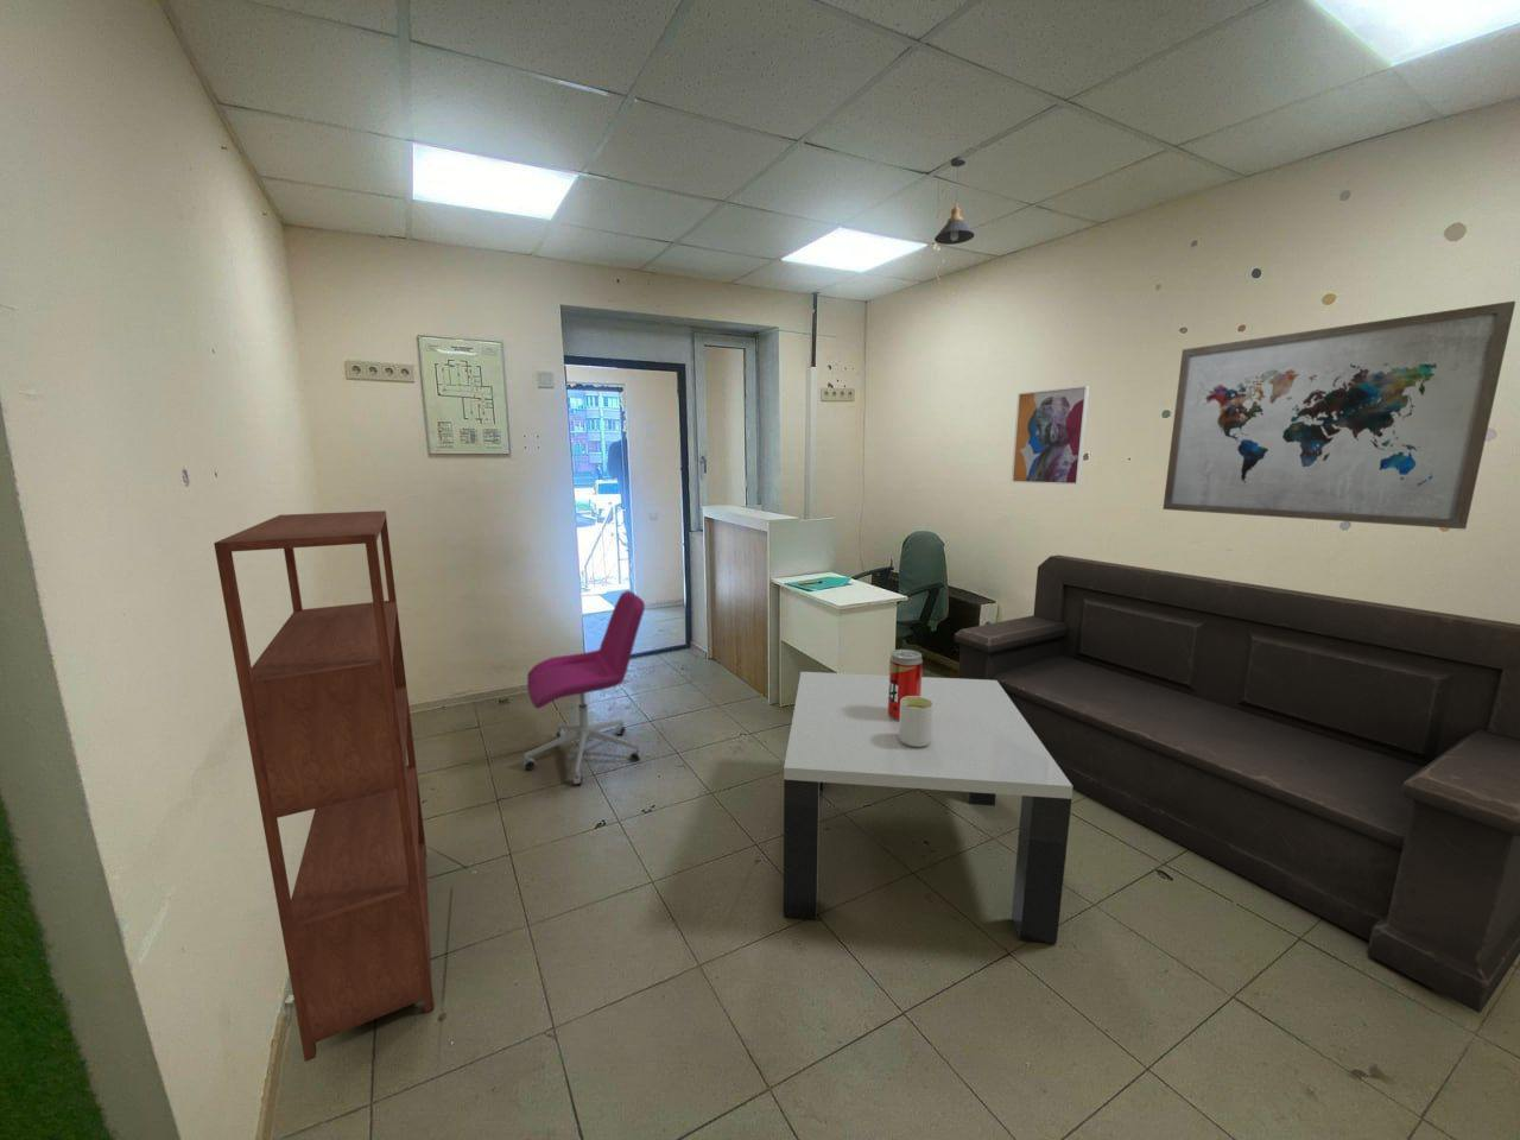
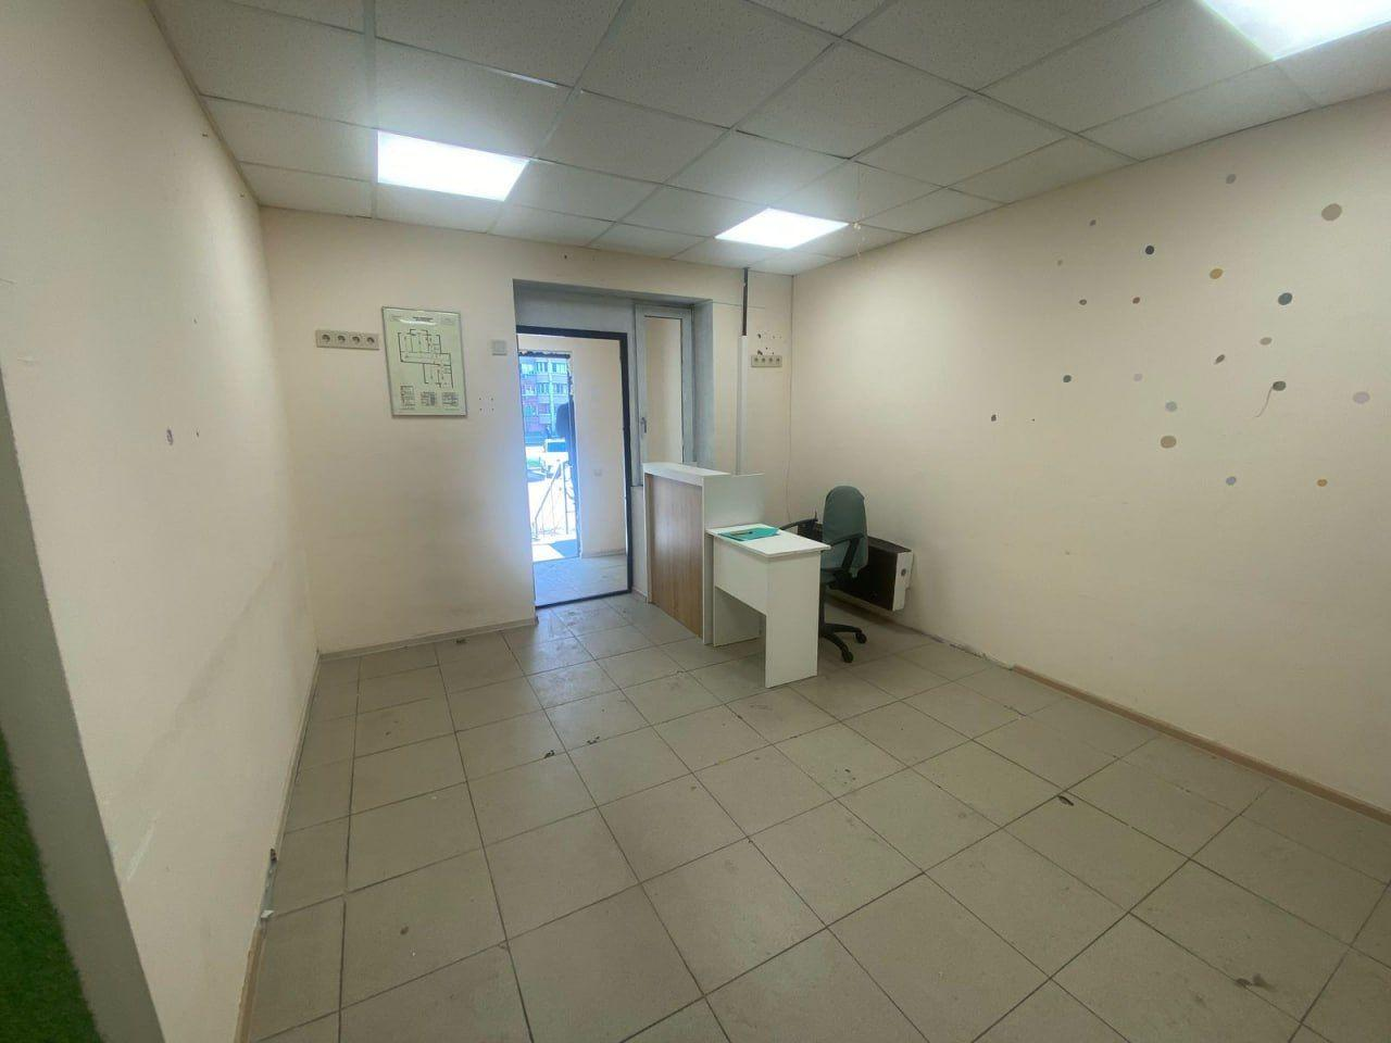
- coffee table (906, 752)
- bookshelf (351, 744)
- wall art (1047, 437)
- pendant light (956, 200)
- wall art (1302, 426)
- sofa (1186, 698)
- office chair (582, 680)
